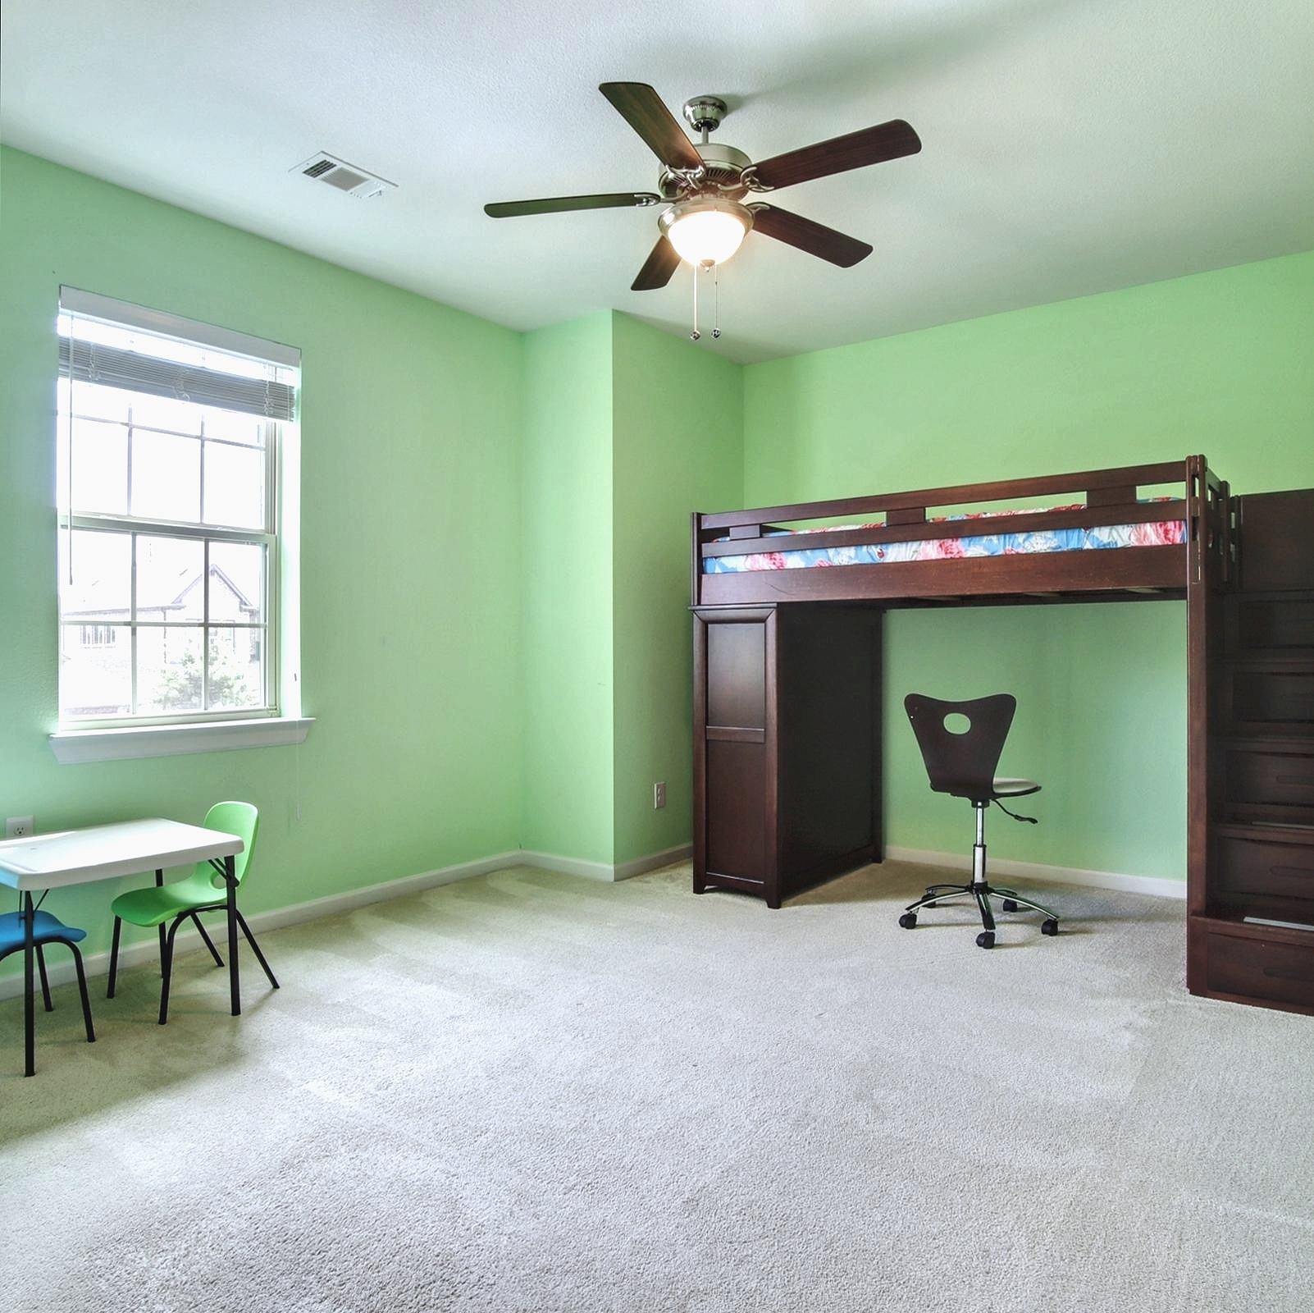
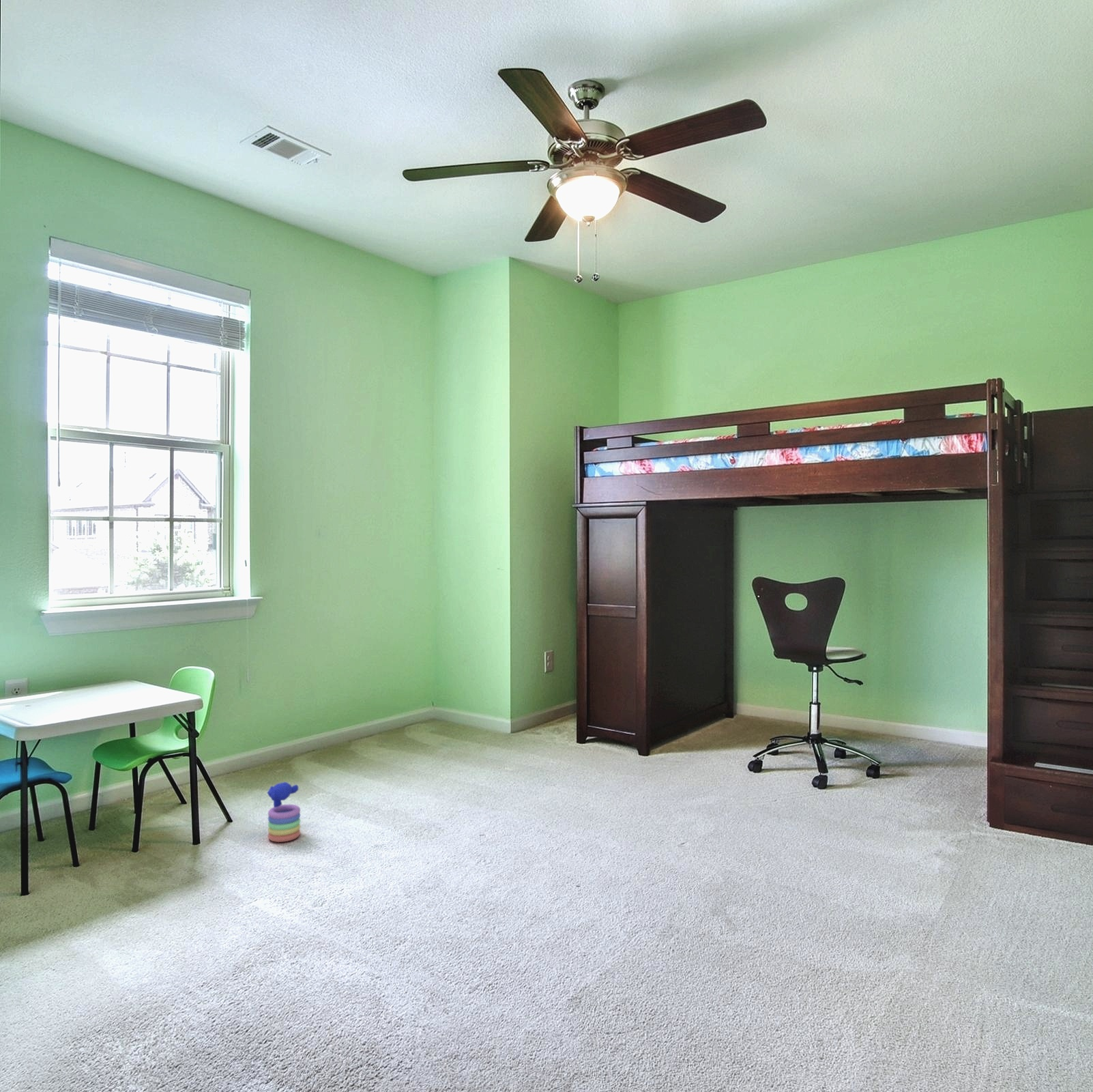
+ stacking toy (283, 810)
